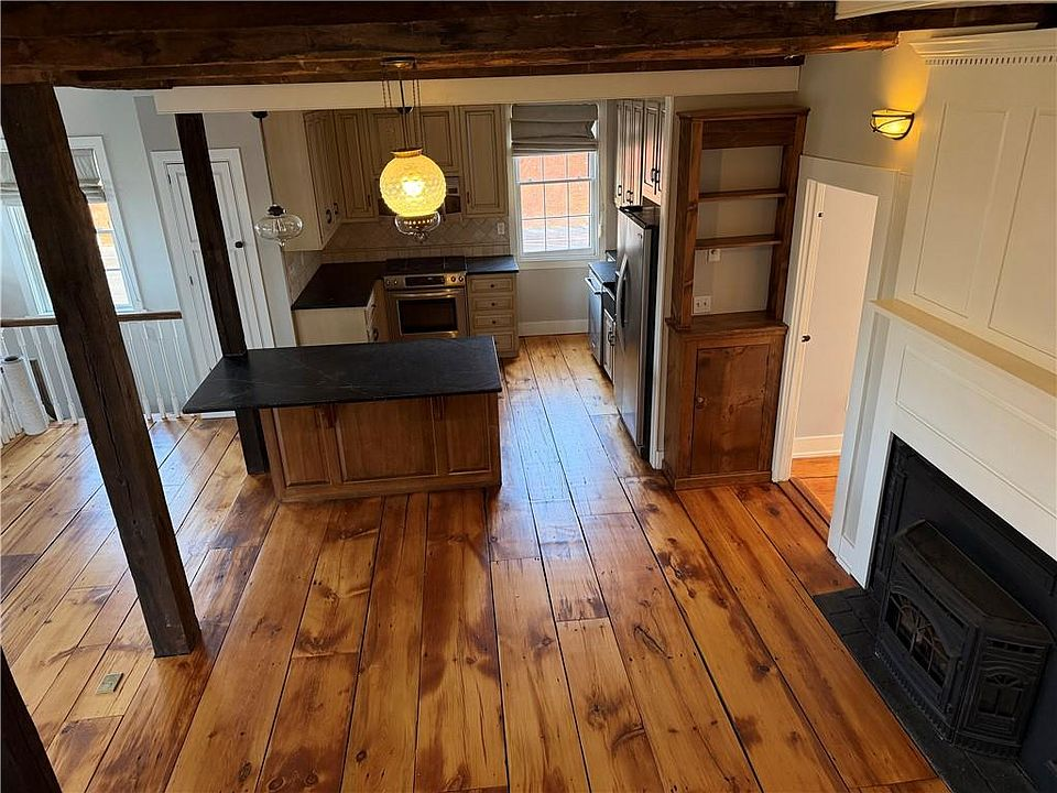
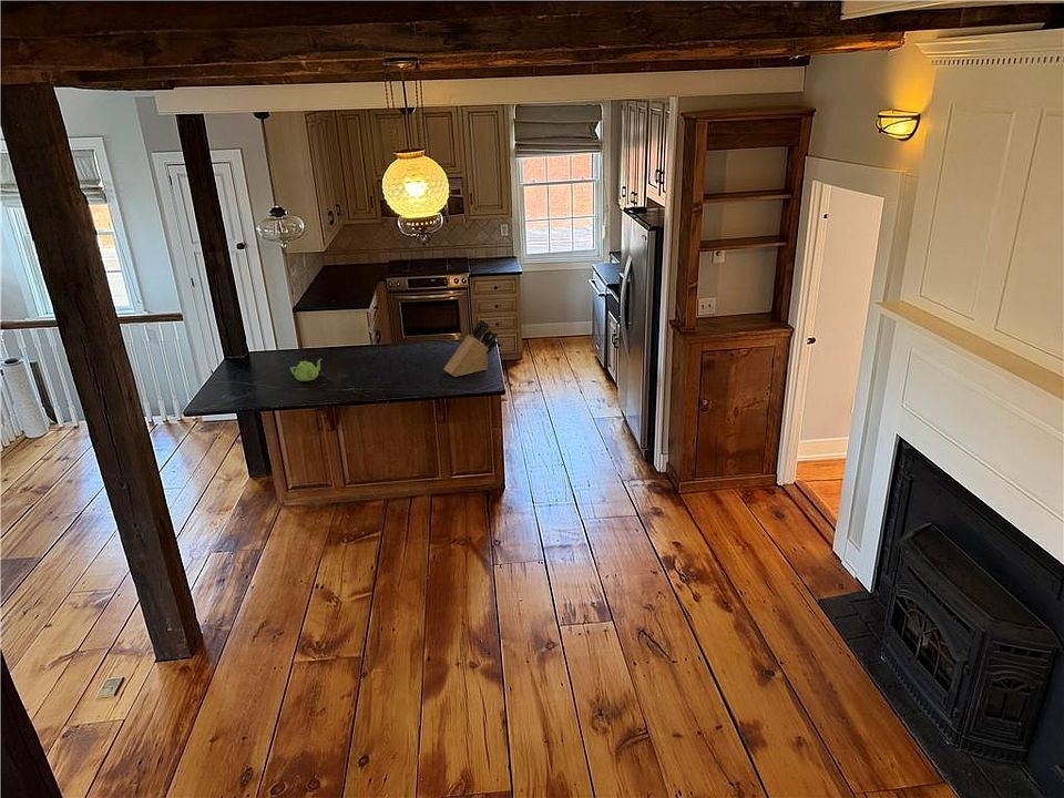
+ teapot (307, 369)
+ knife block (471, 346)
